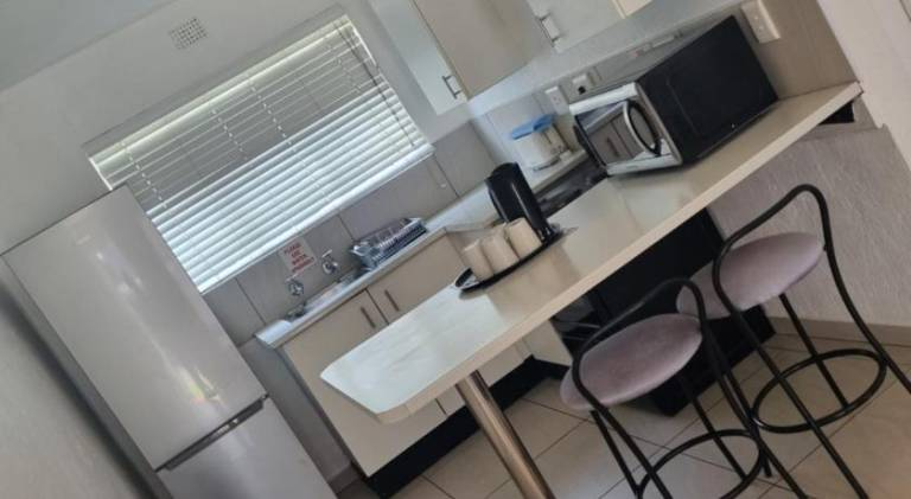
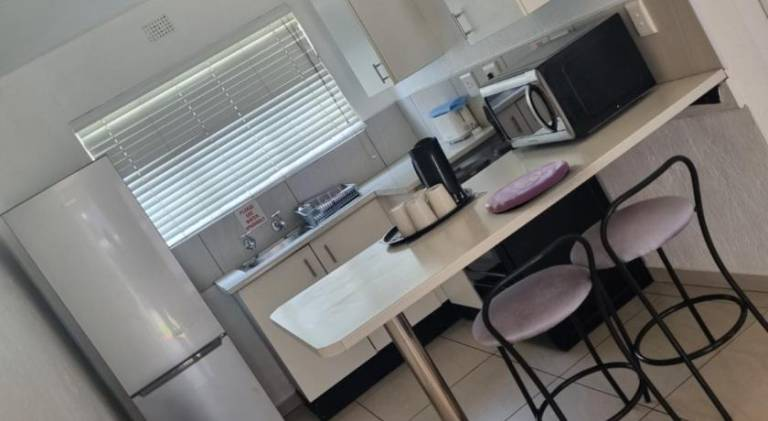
+ plate (526, 185)
